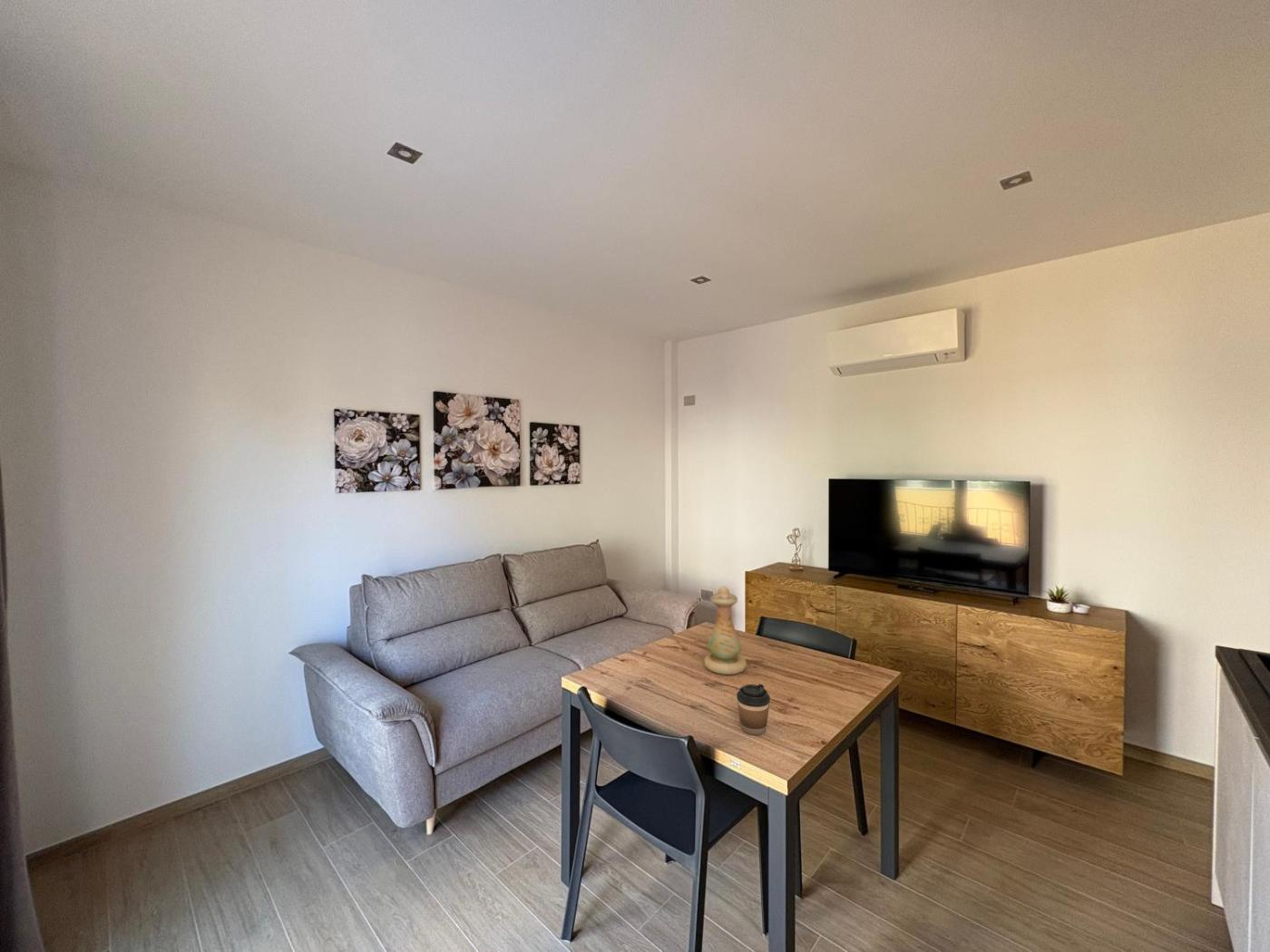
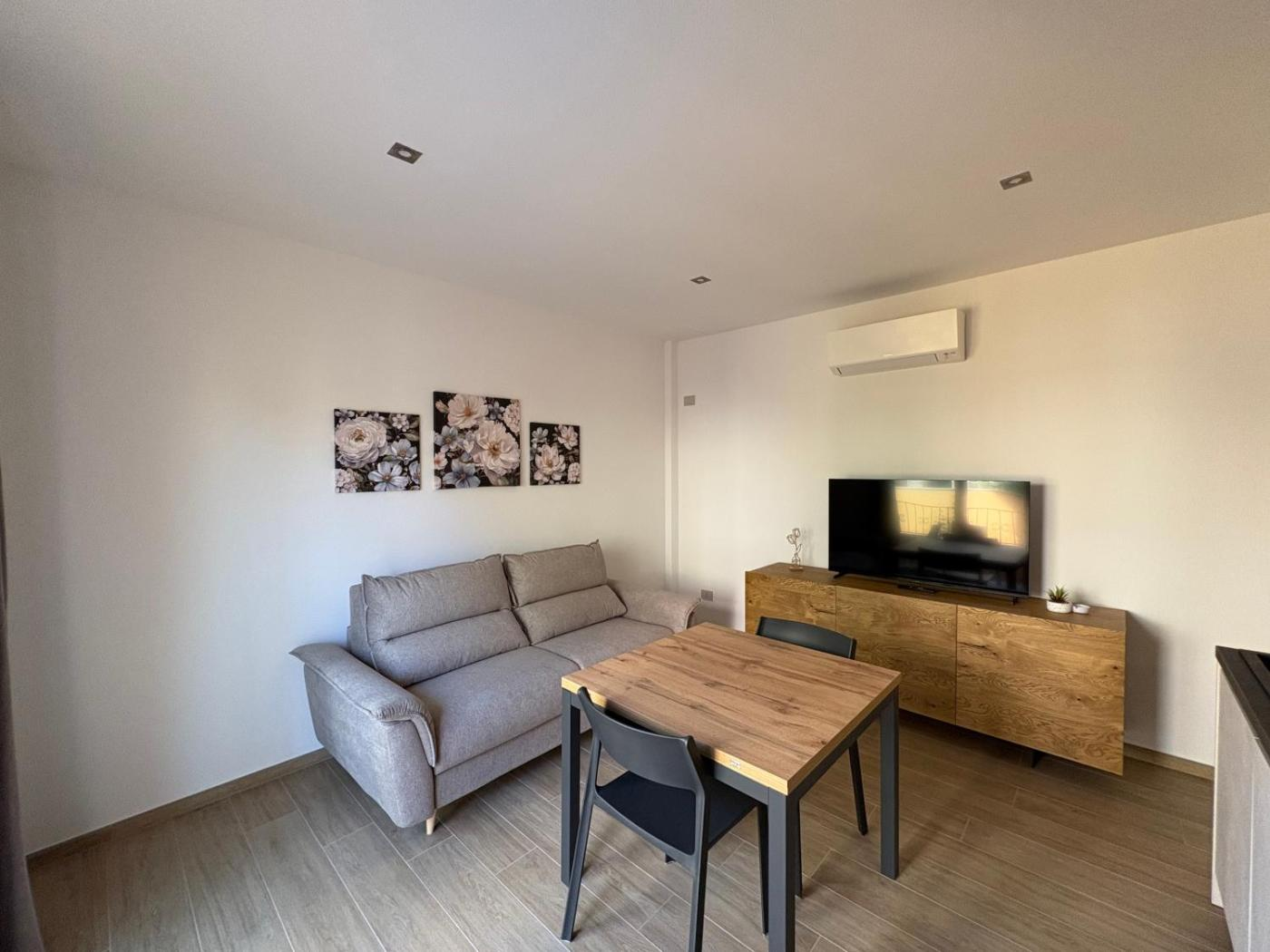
- vase (725, 627)
- coffee cup (753, 707)
